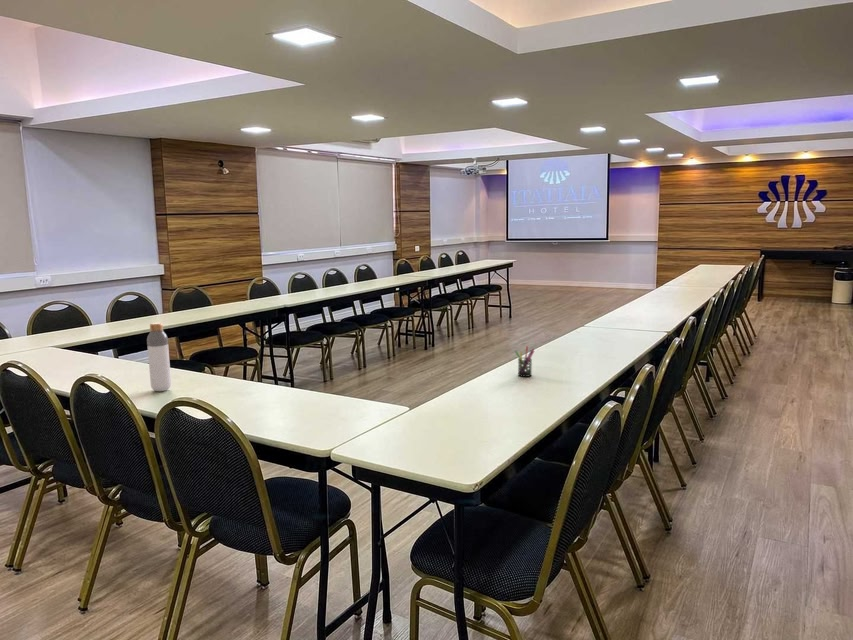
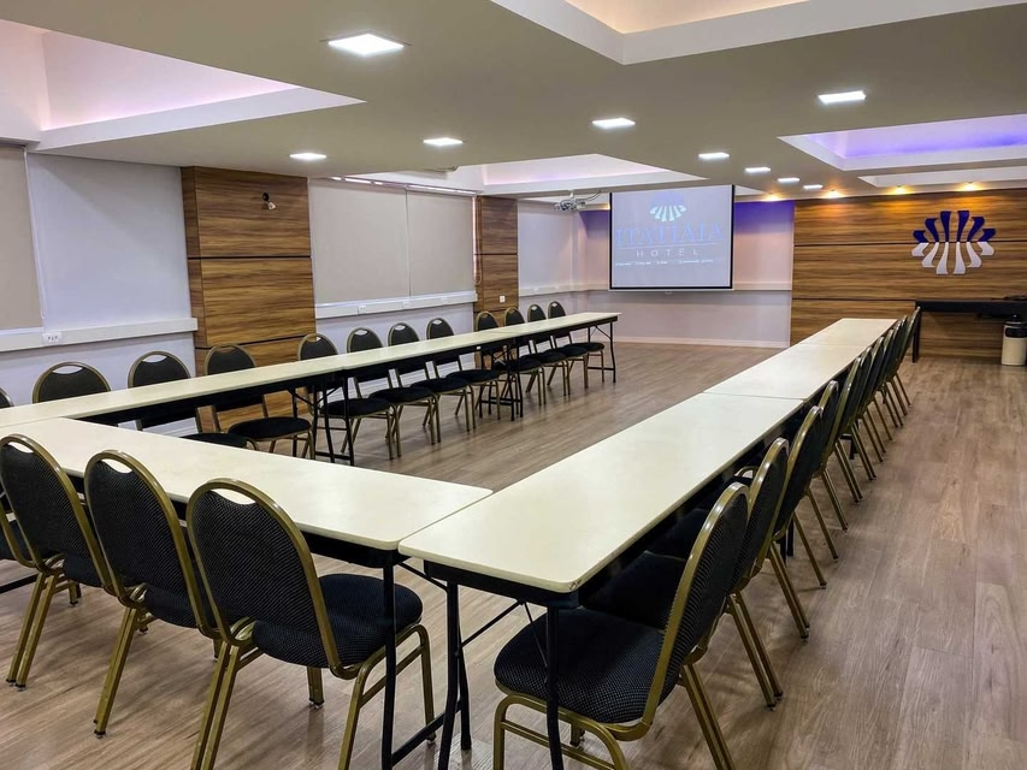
- pen holder (523, 360)
- bottle (158, 356)
